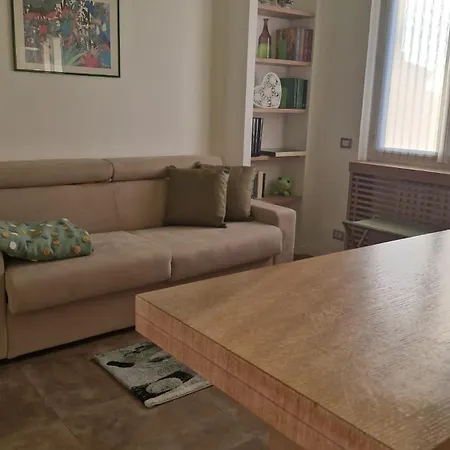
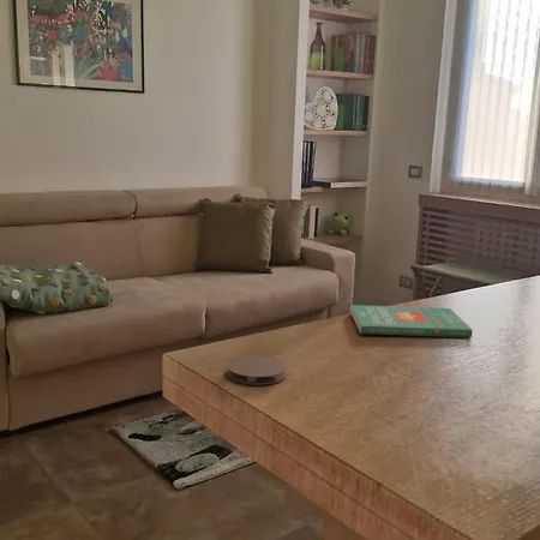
+ book (407, 320)
+ coaster (256, 370)
